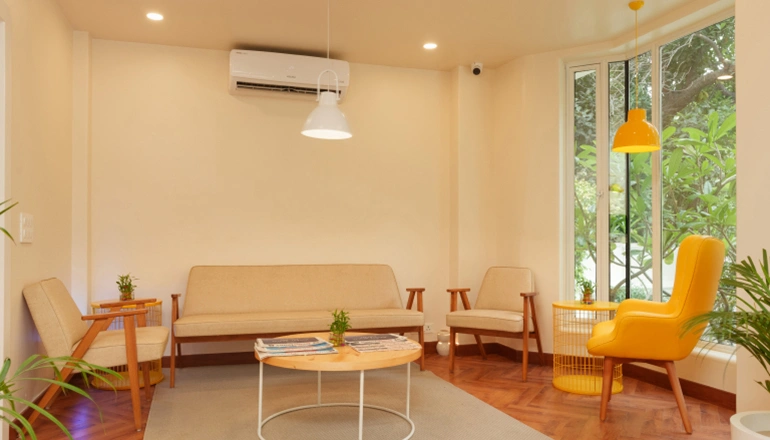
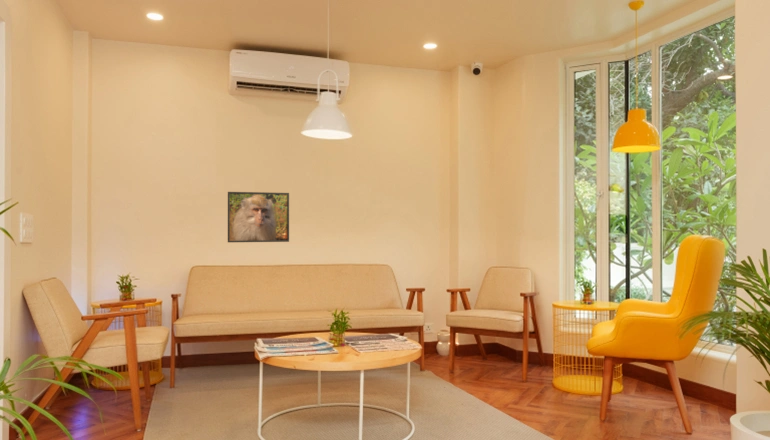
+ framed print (258, 217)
